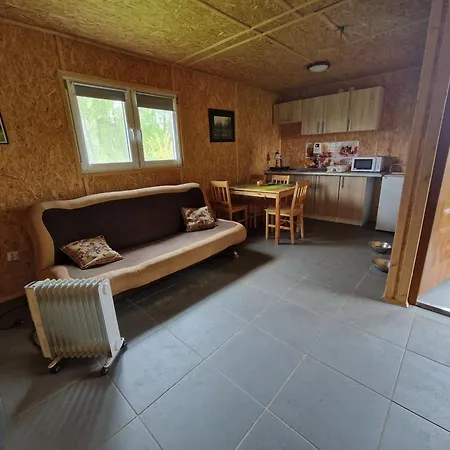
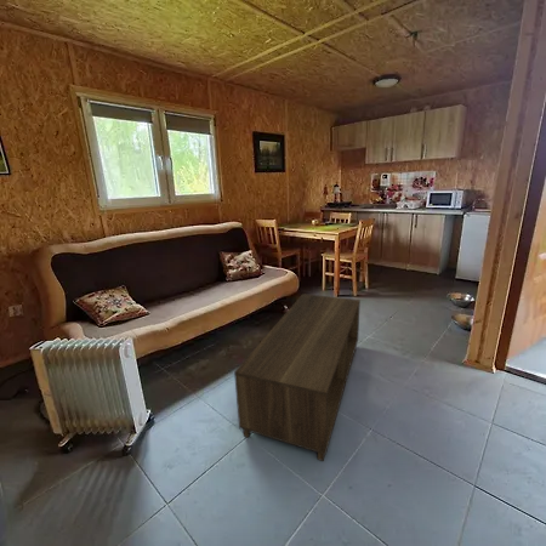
+ coffee table (311, 356)
